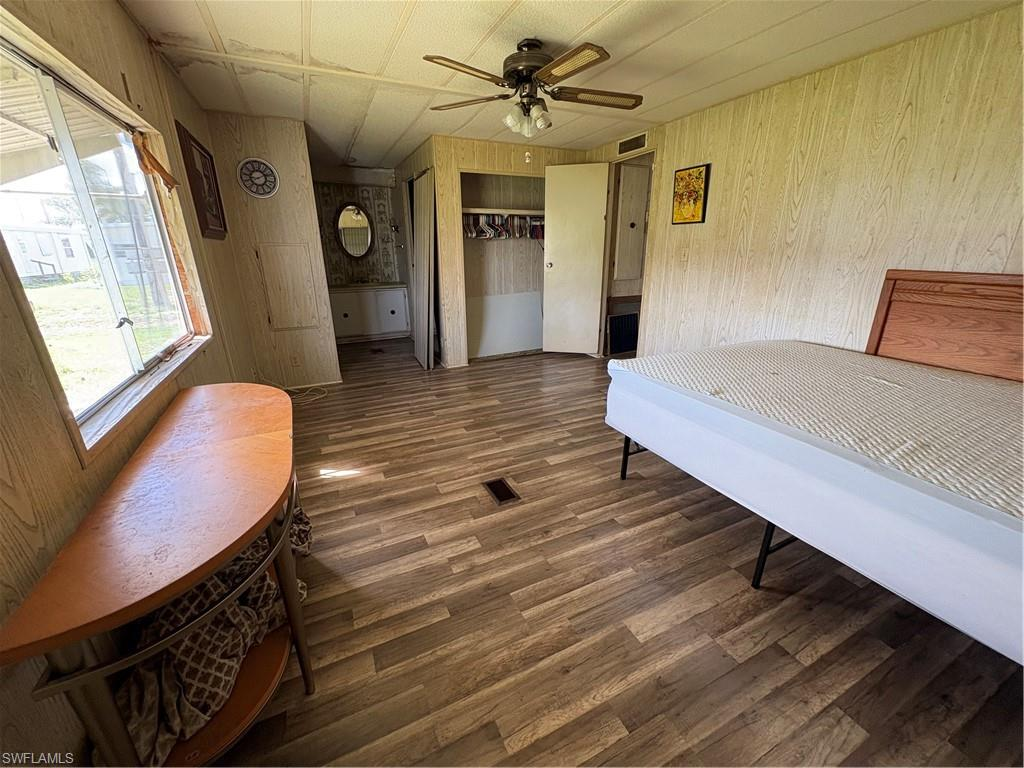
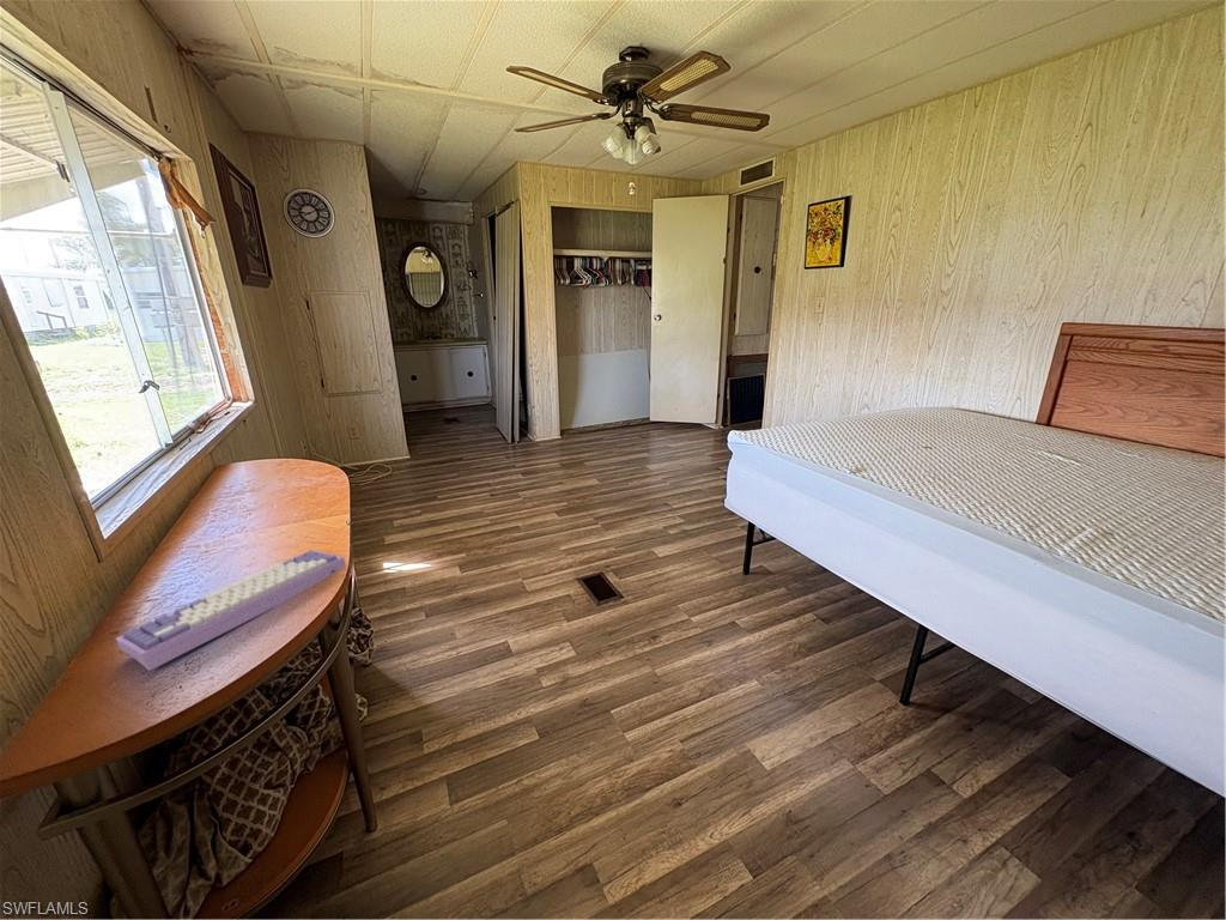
+ keyboard (244, 595)
